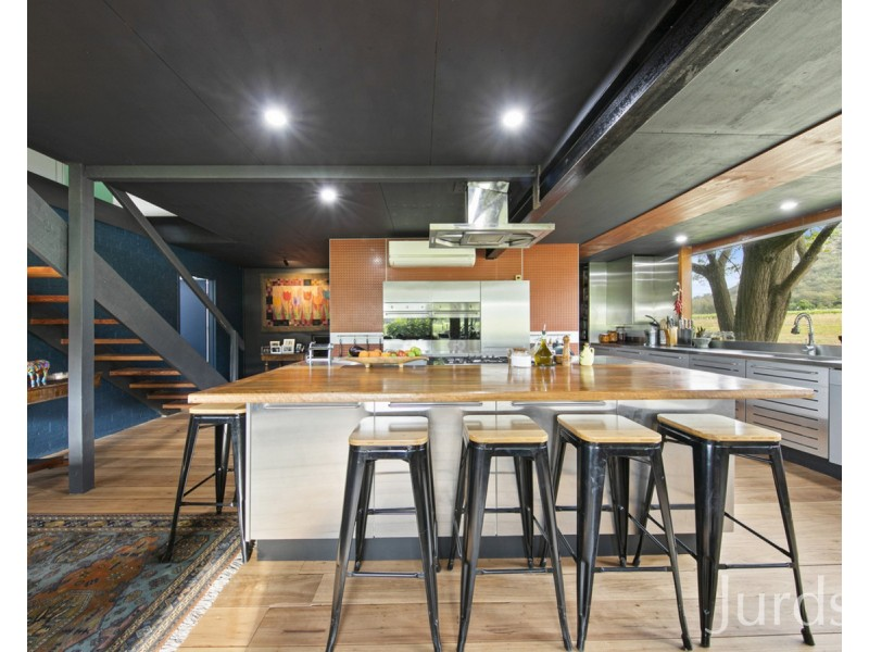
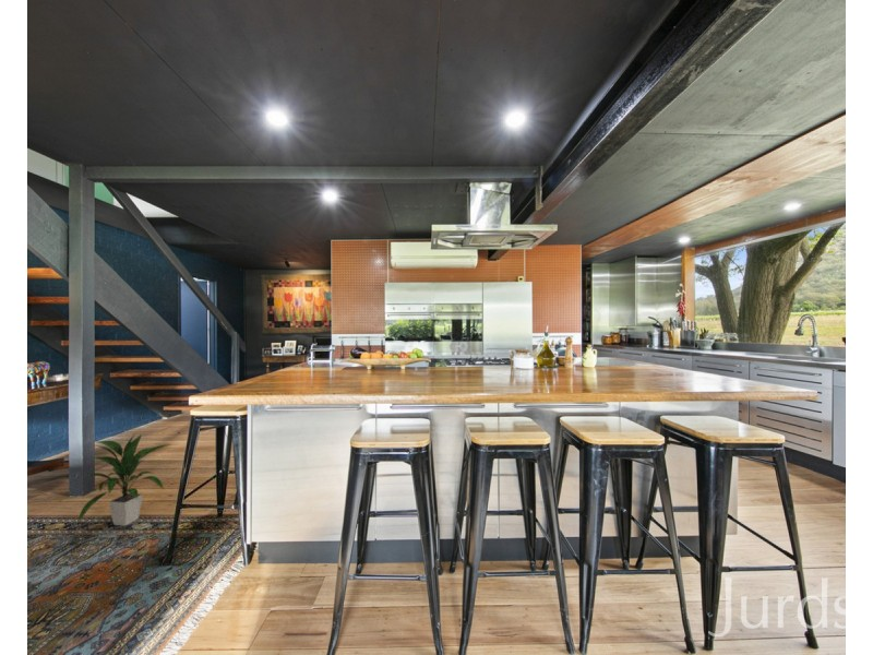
+ indoor plant (121, 477)
